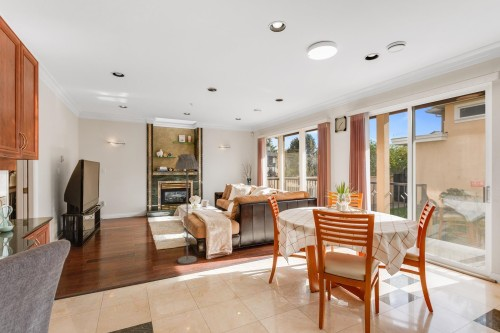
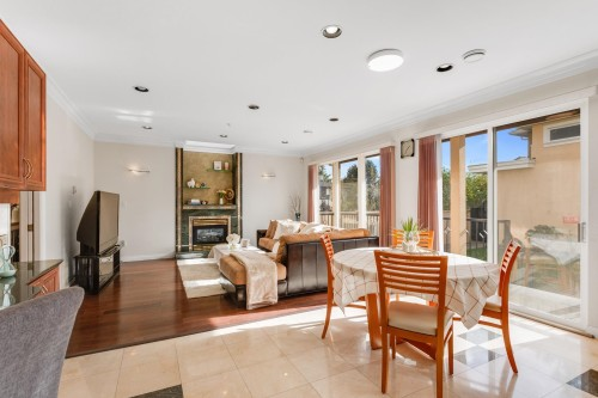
- floor lamp (187, 207)
